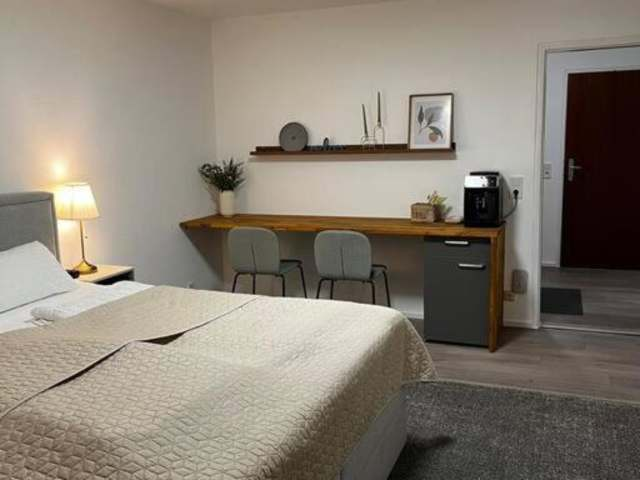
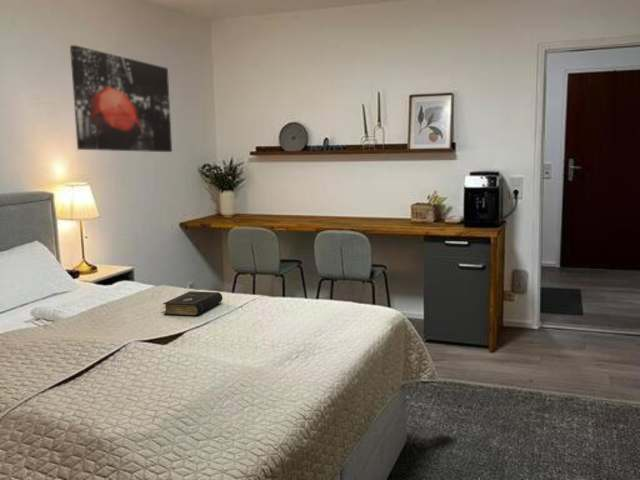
+ book (190, 302)
+ wall art (126, 104)
